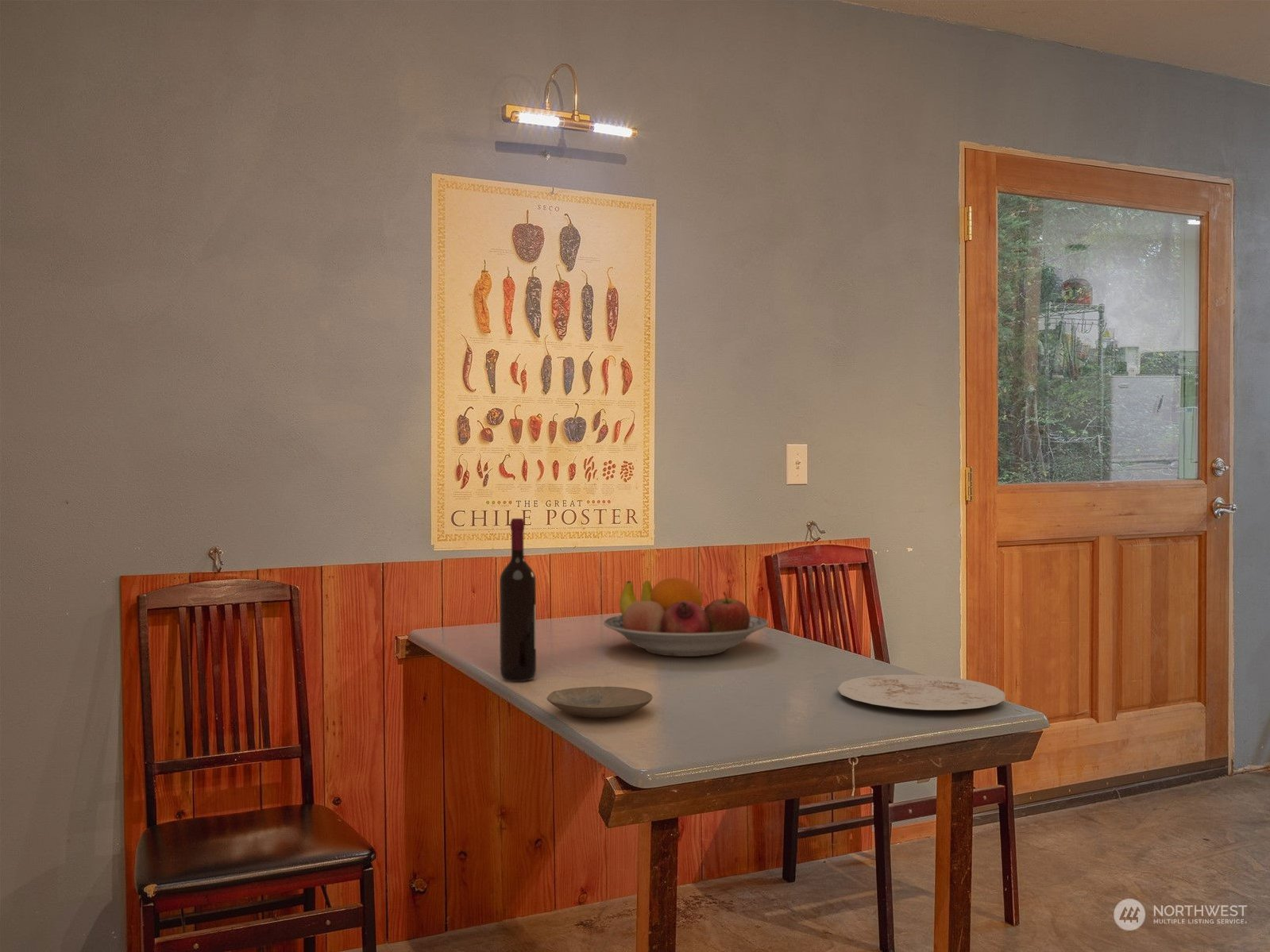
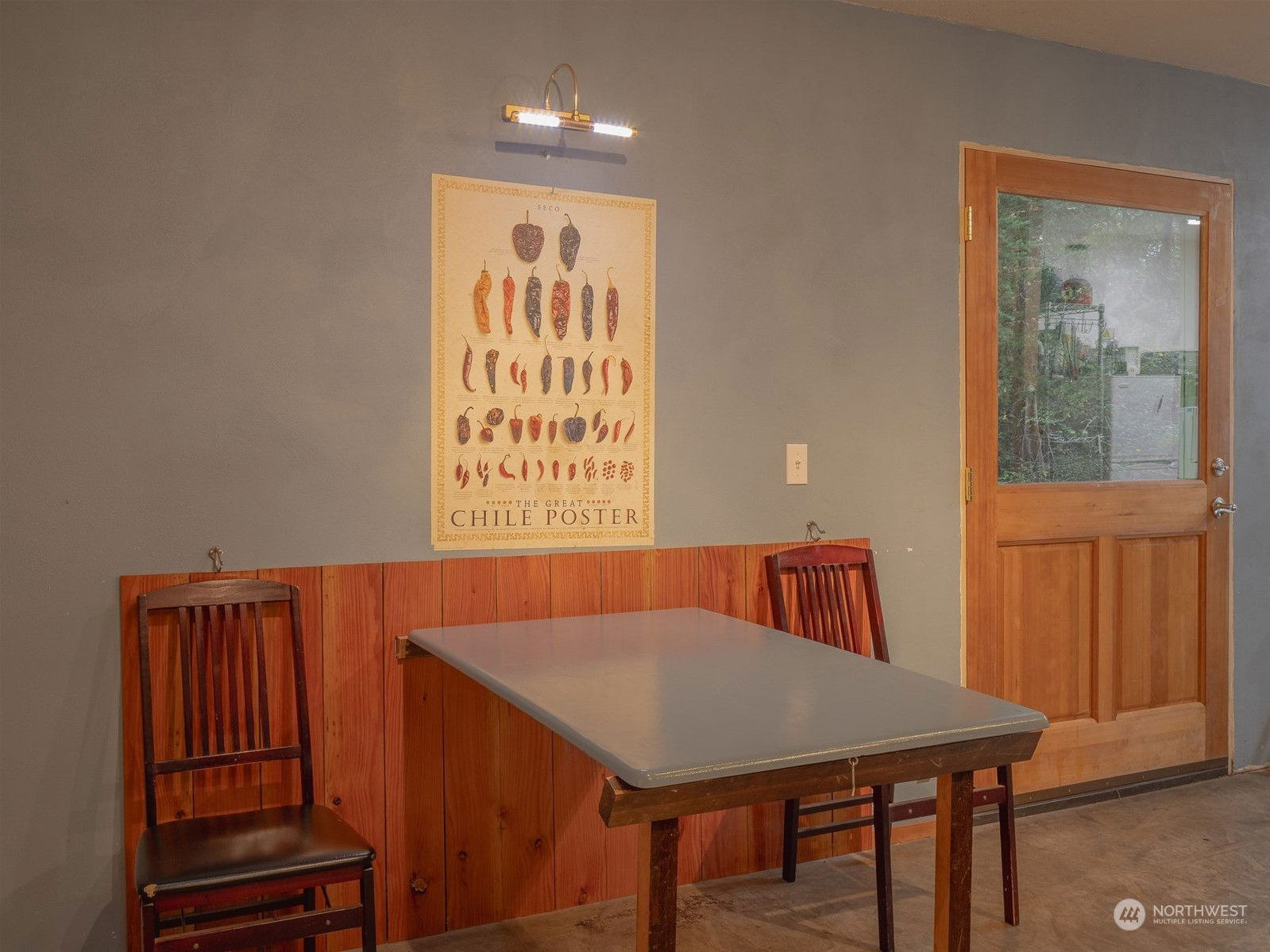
- wine bottle (517, 598)
- plate (600, 703)
- fruit bowl (685, 615)
- plate (920, 693)
